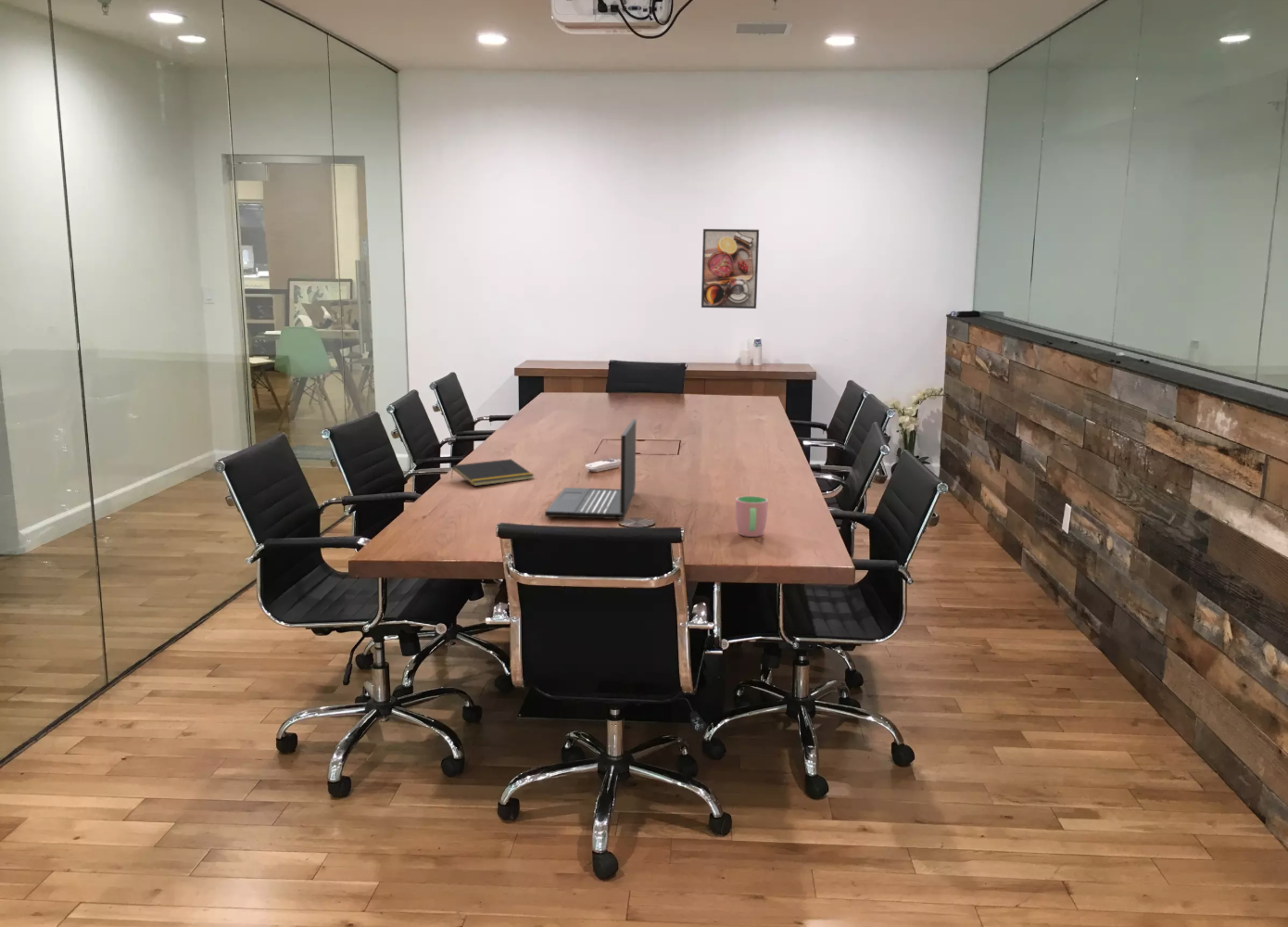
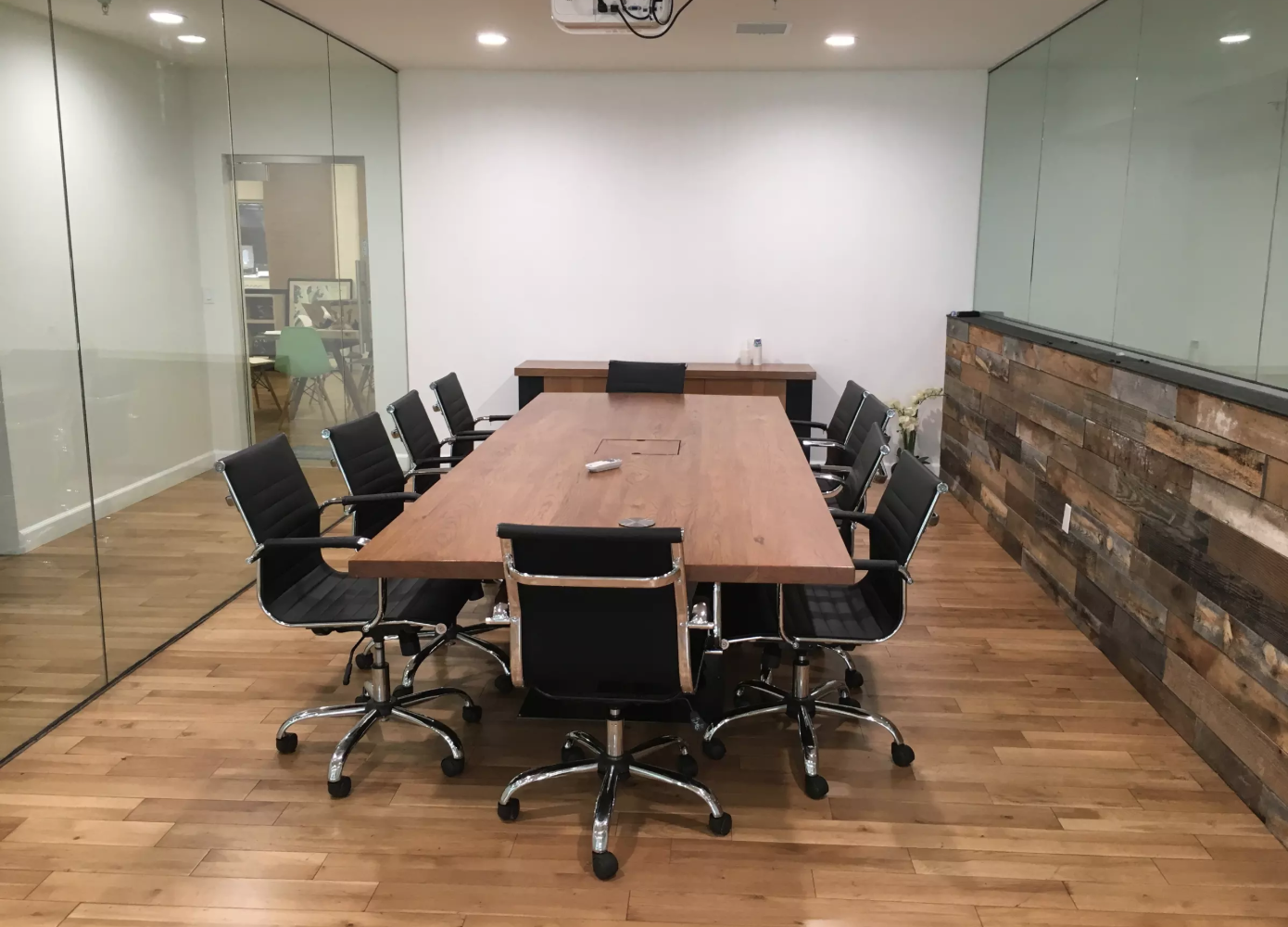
- laptop (592, 489)
- cup (751, 517)
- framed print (729, 269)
- notepad (493, 472)
